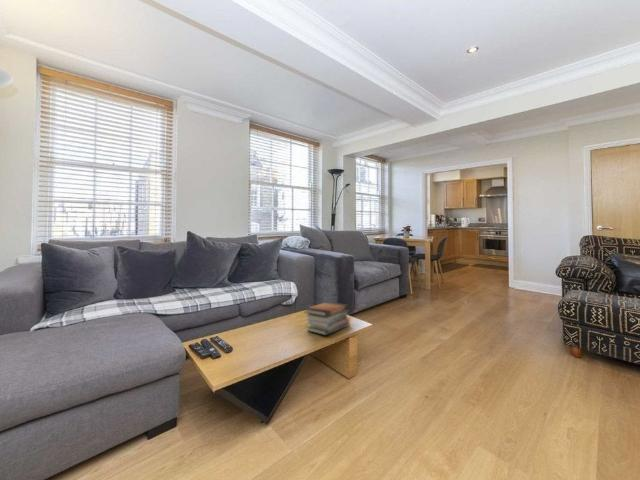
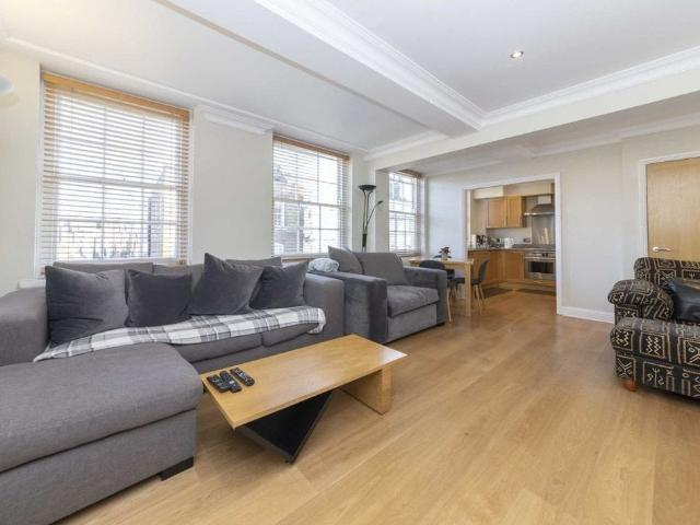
- book stack (327, 317)
